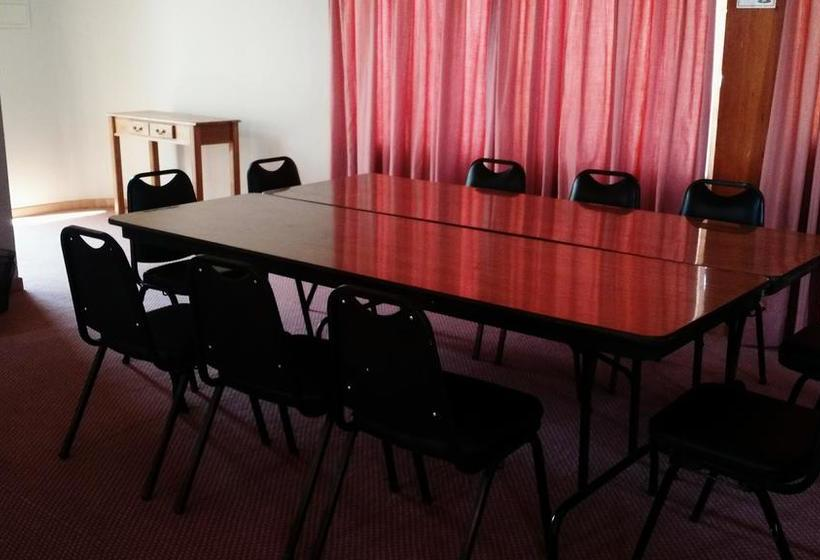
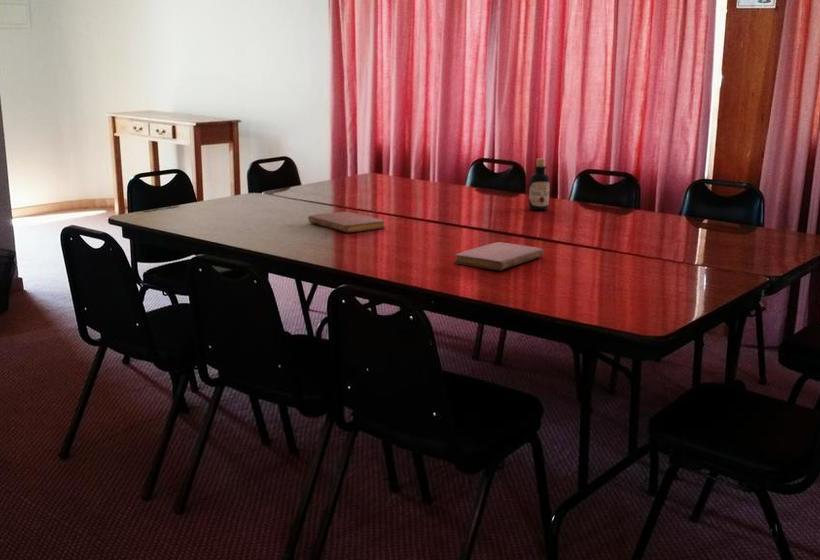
+ notebook (346, 221)
+ notebook (499, 255)
+ bottle (539, 184)
